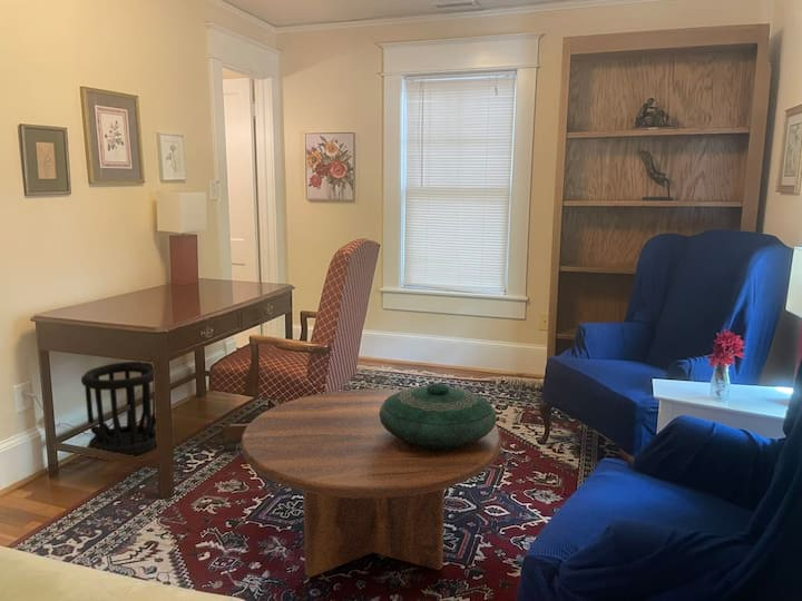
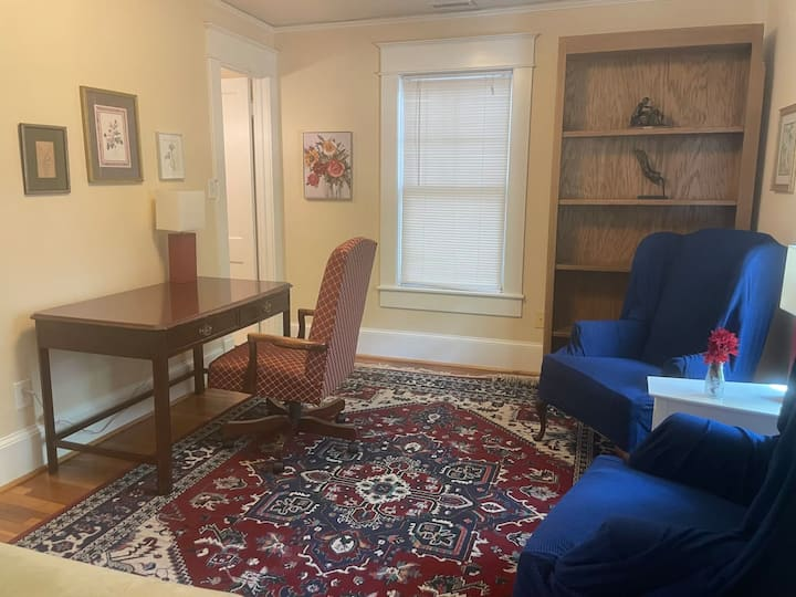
- coffee table (372, 489)
- decorative bowl (437, 408)
- wastebasket (127, 411)
